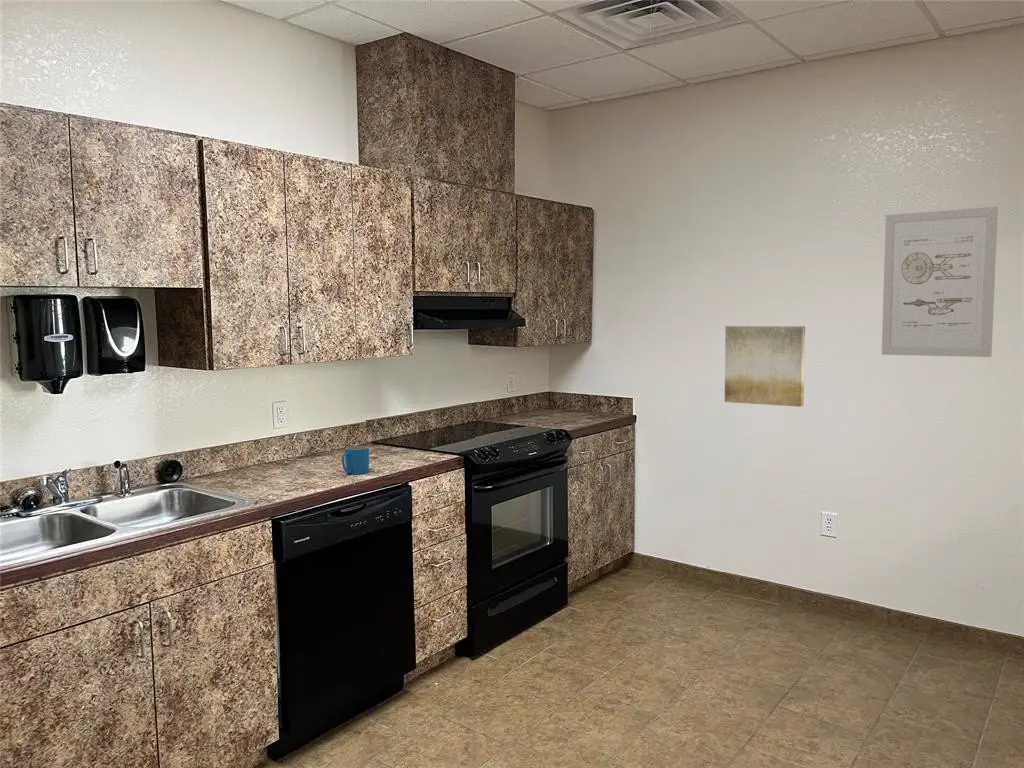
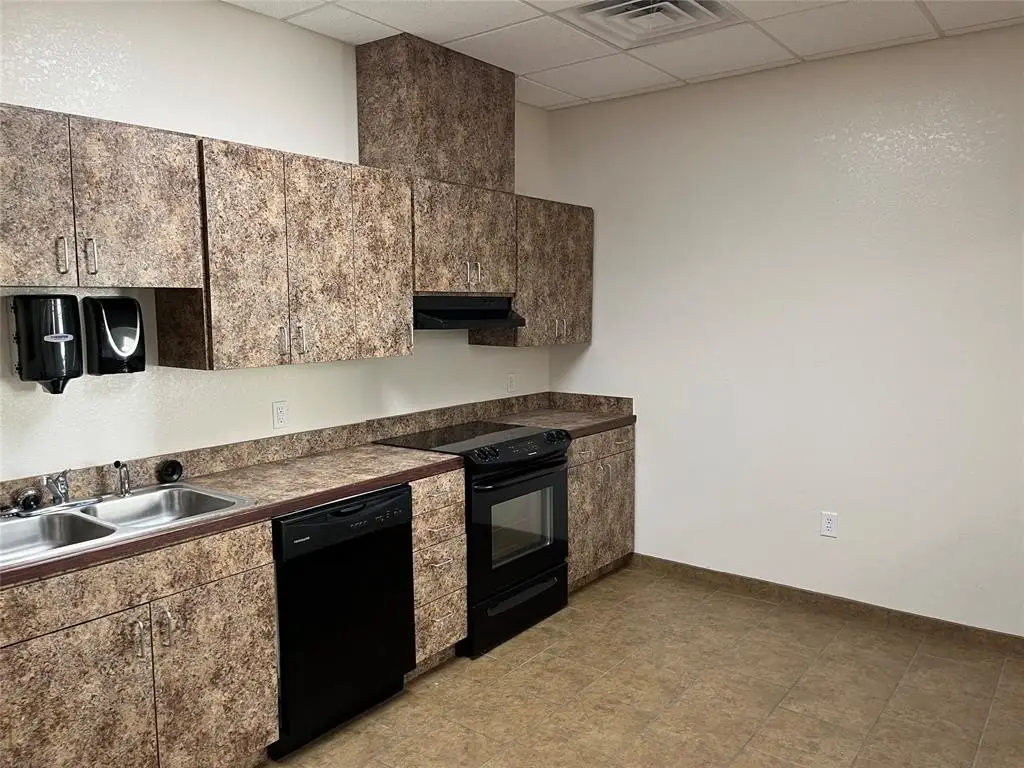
- wall art (937, 284)
- mug (354, 460)
- wall art (763, 365)
